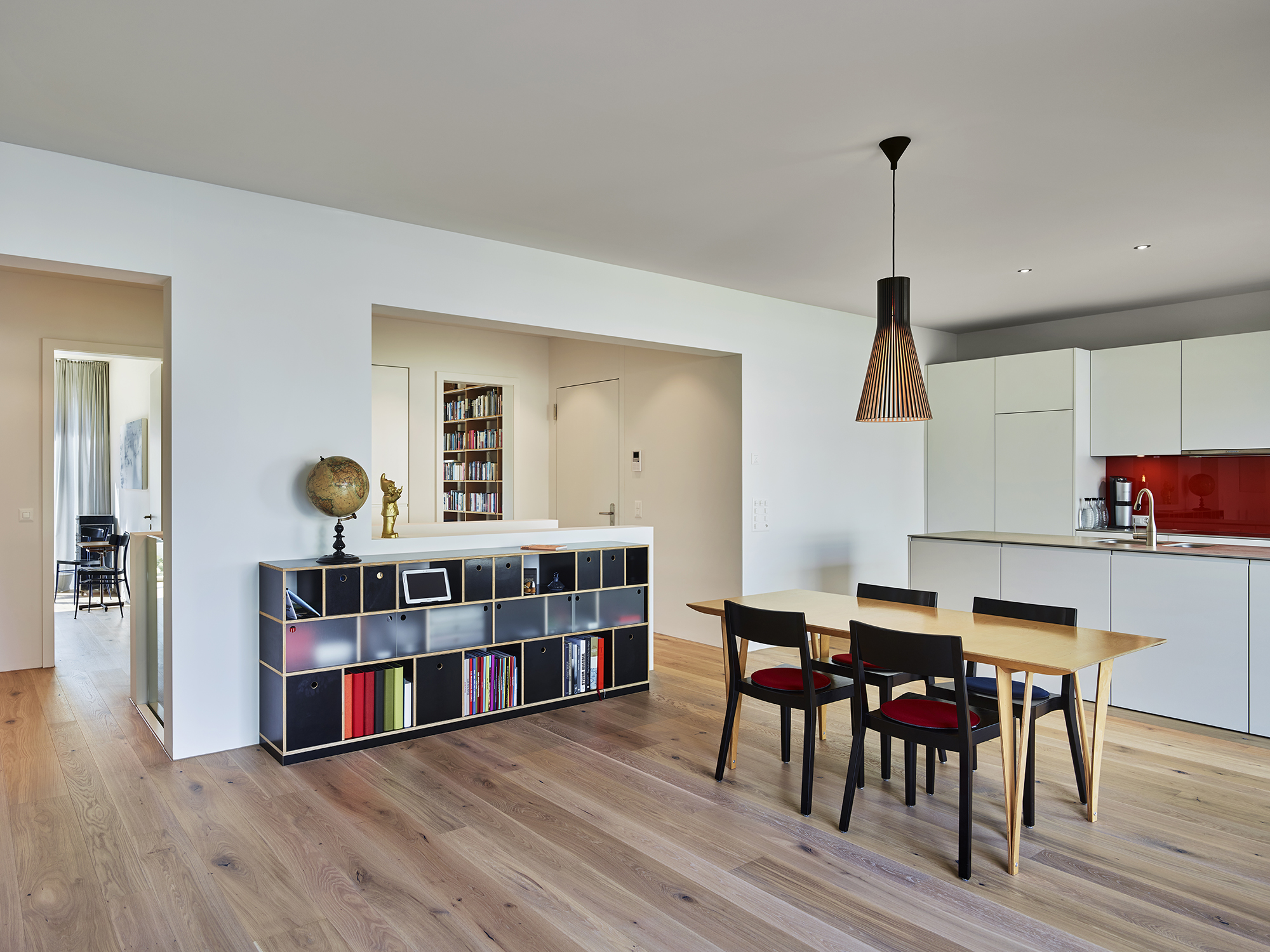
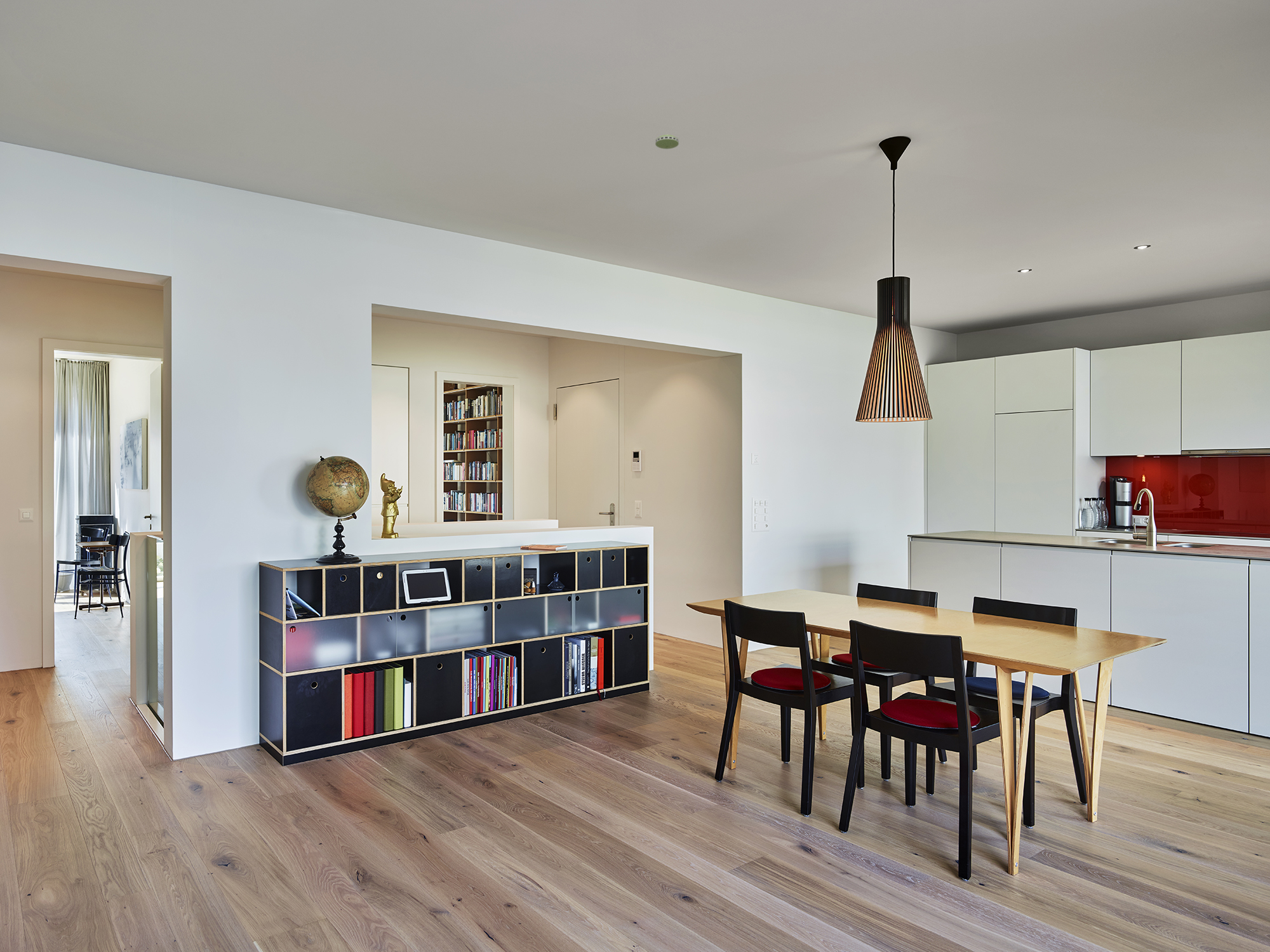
+ smoke detector (667, 142)
